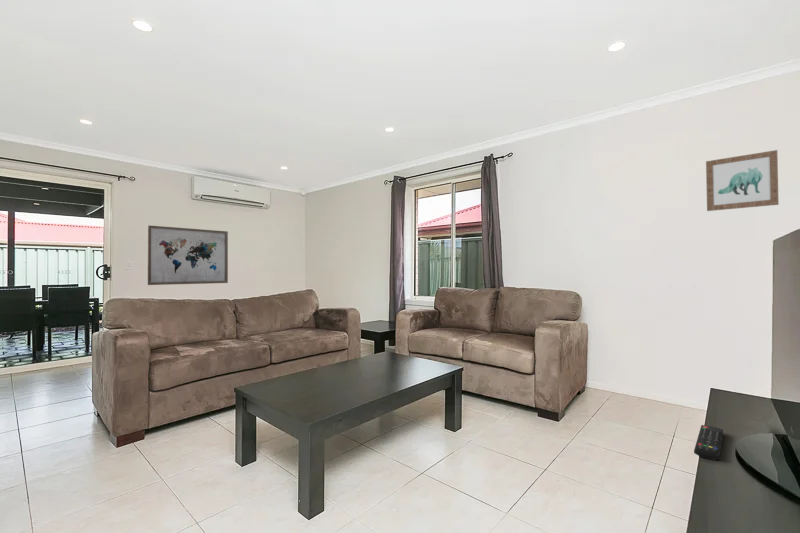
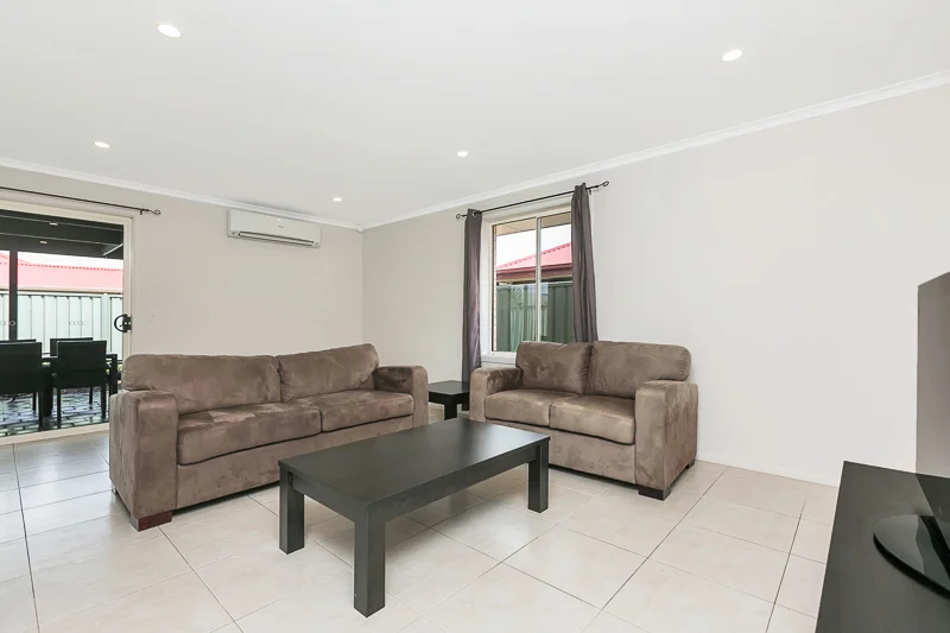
- remote control (709, 441)
- wall art (740, 182)
- wall art (190, 256)
